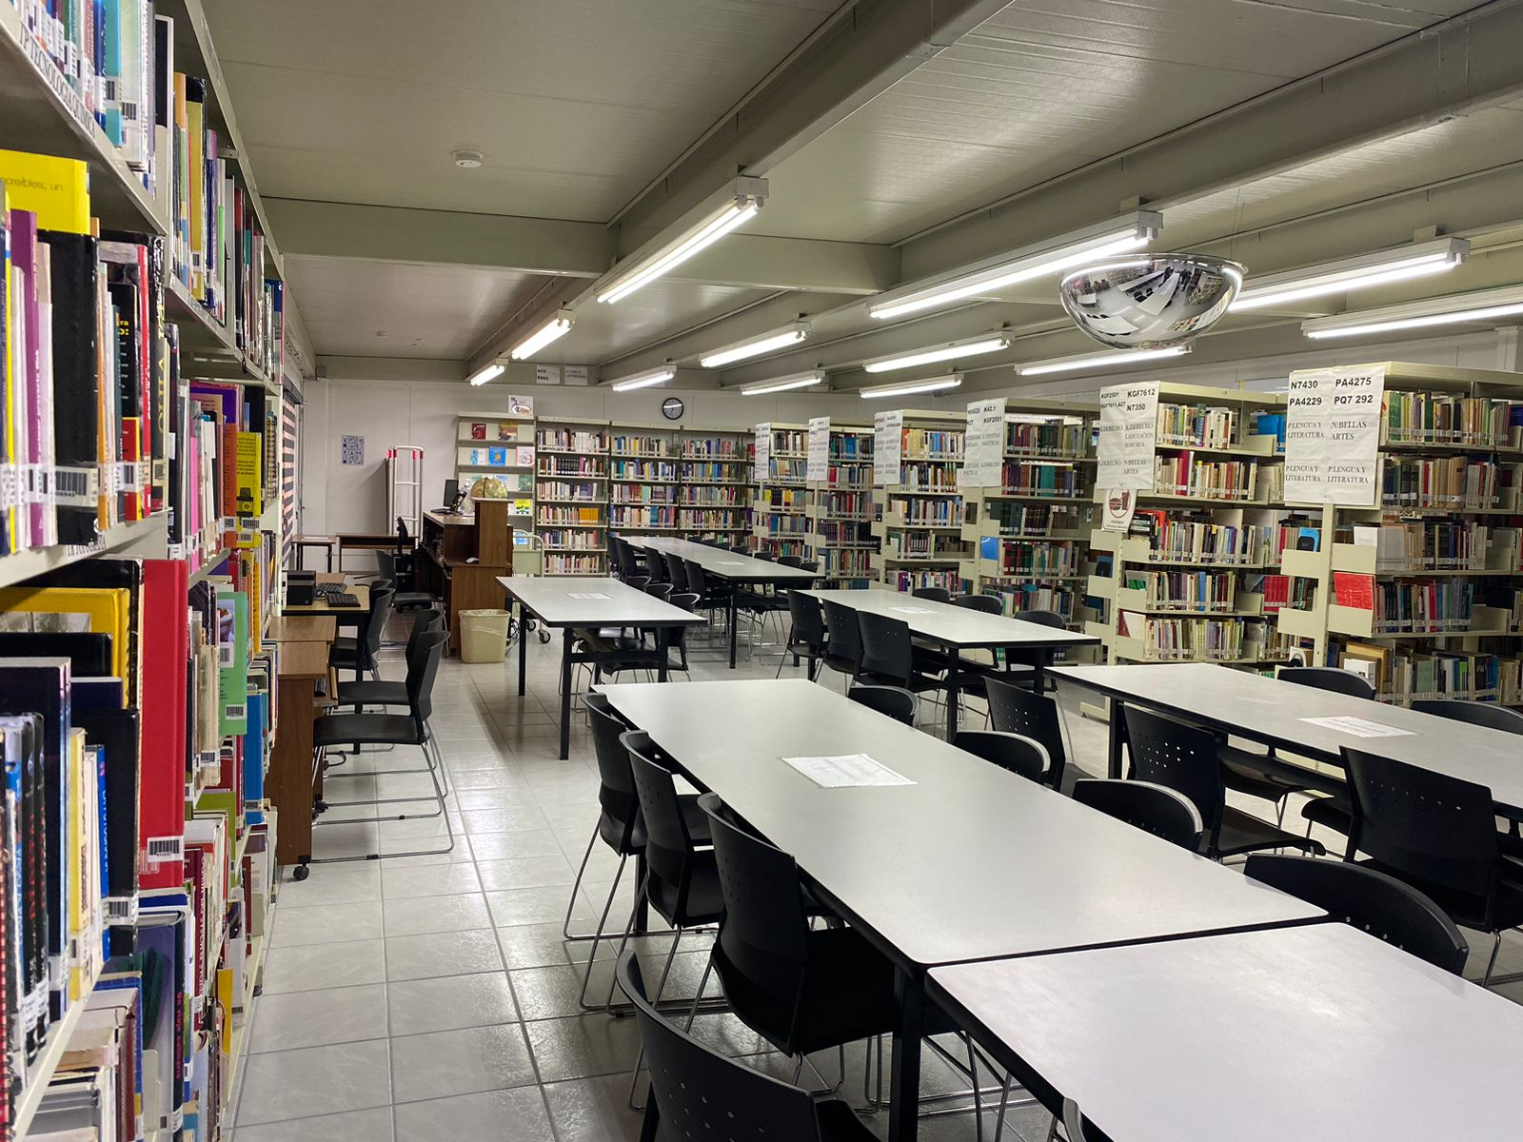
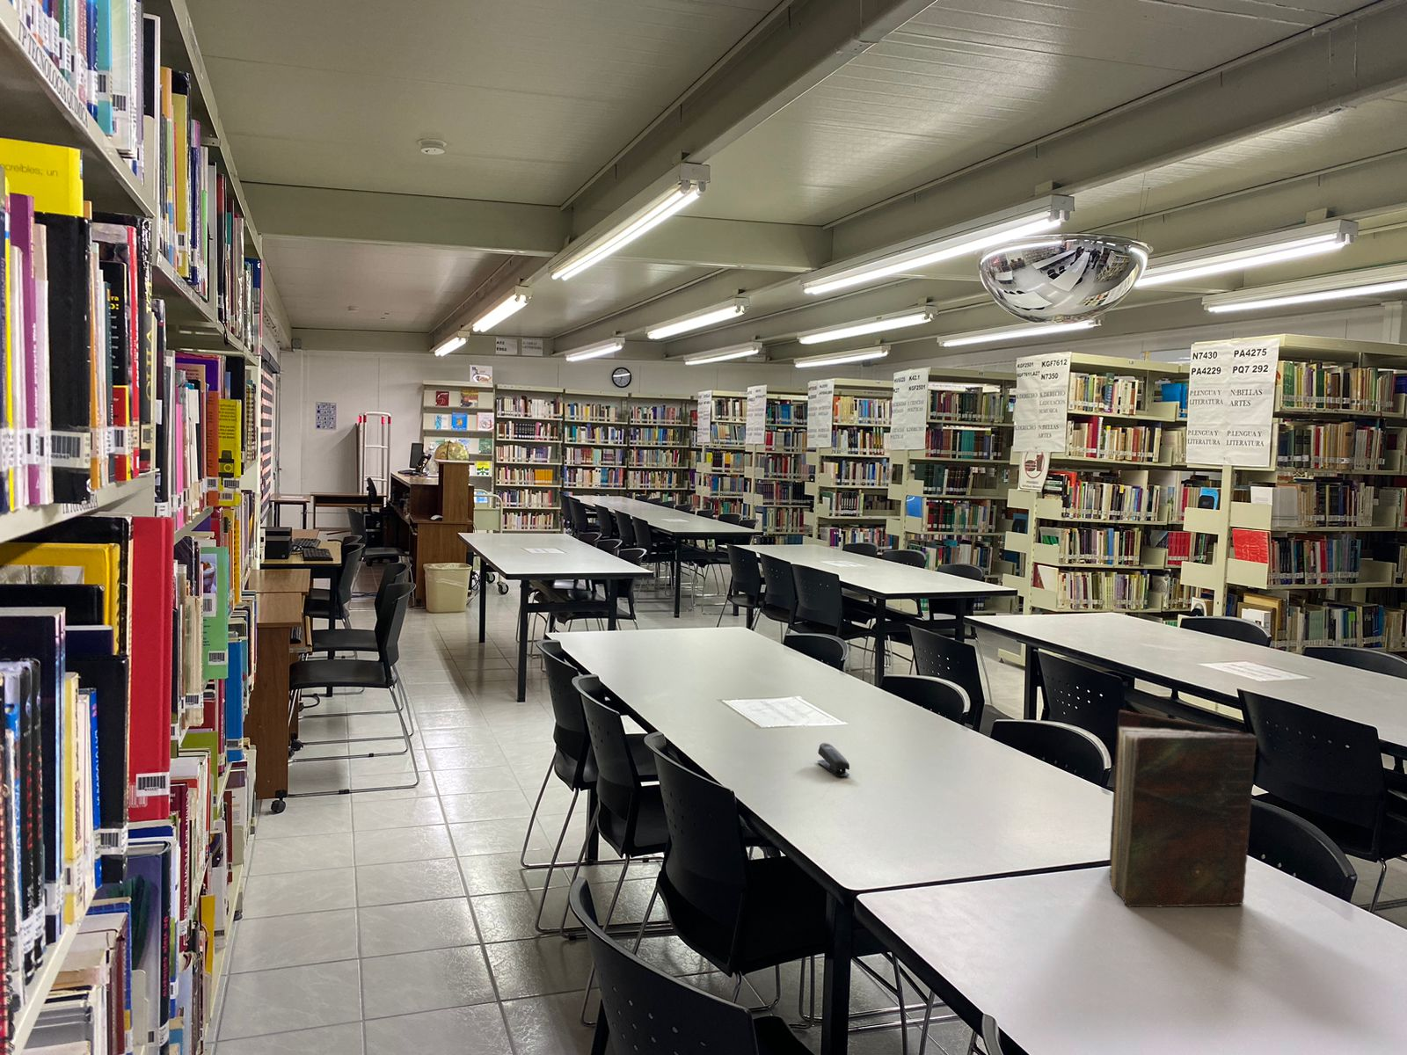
+ stapler (833, 759)
+ book (1181, 812)
